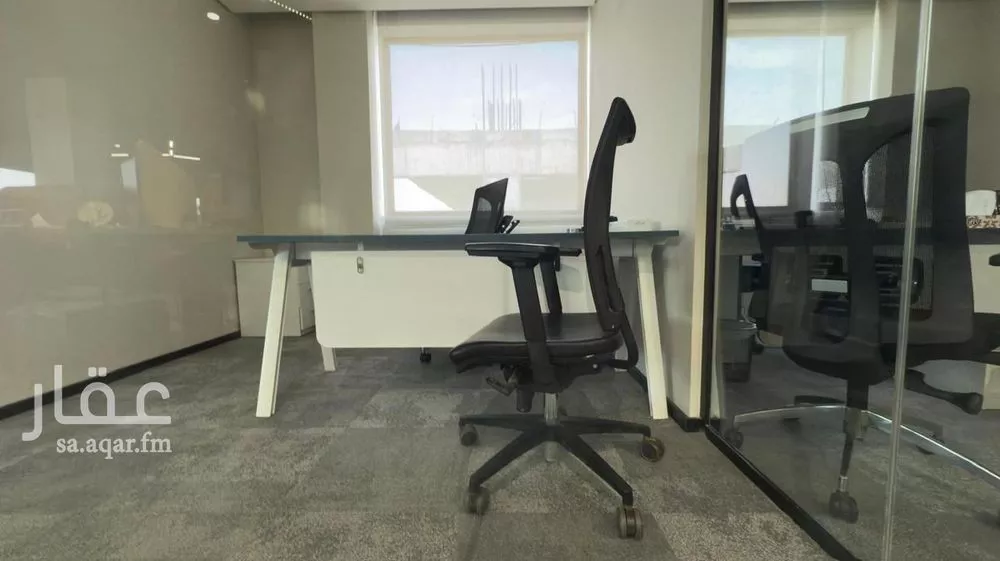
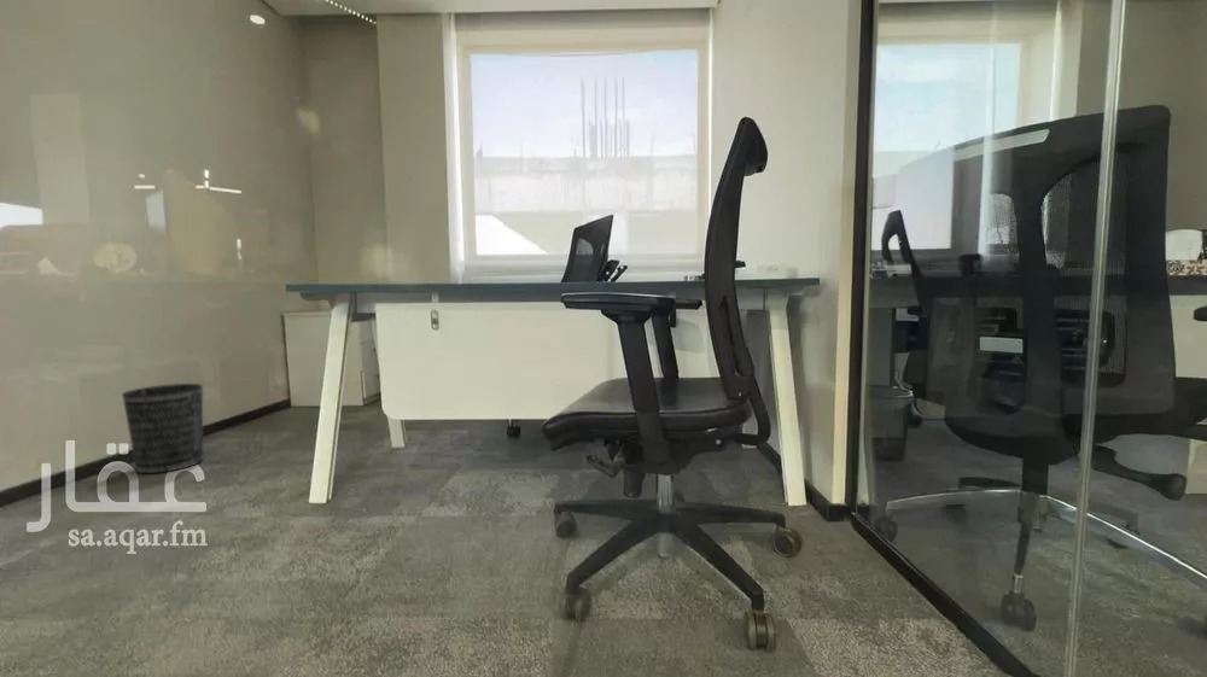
+ wastebasket (167, 427)
